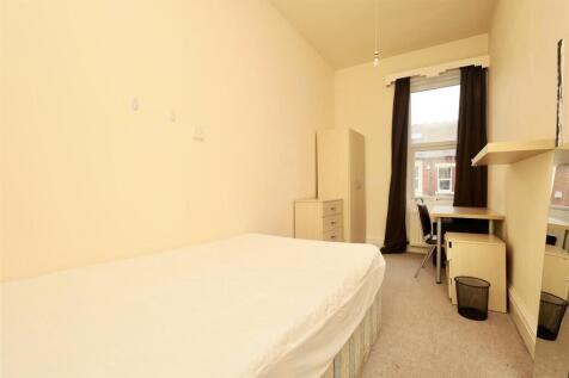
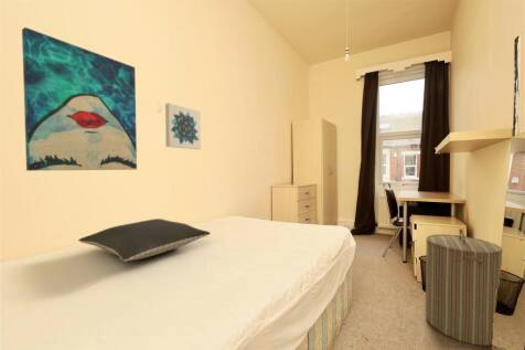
+ laundry hamper (460, 277)
+ wall art (88, 110)
+ pillow (148, 236)
+ wall art (184, 127)
